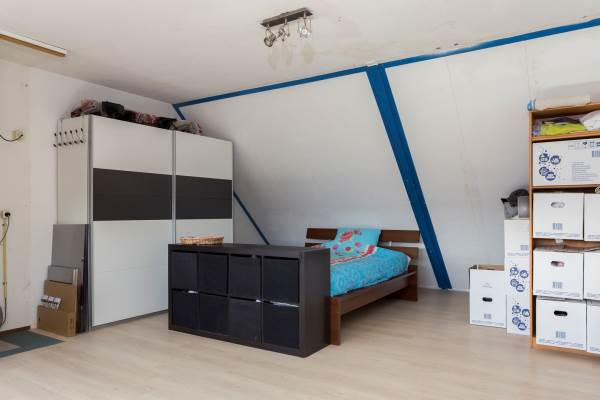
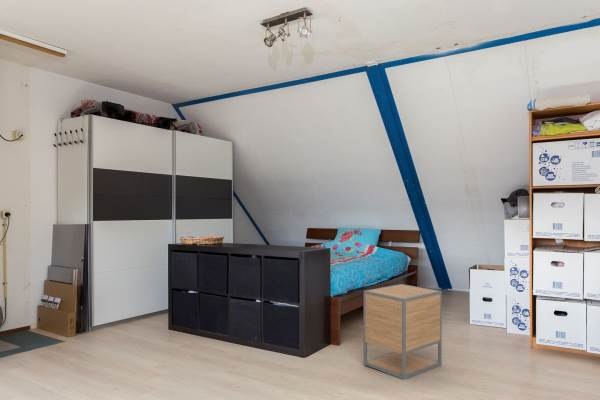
+ nightstand (402, 328)
